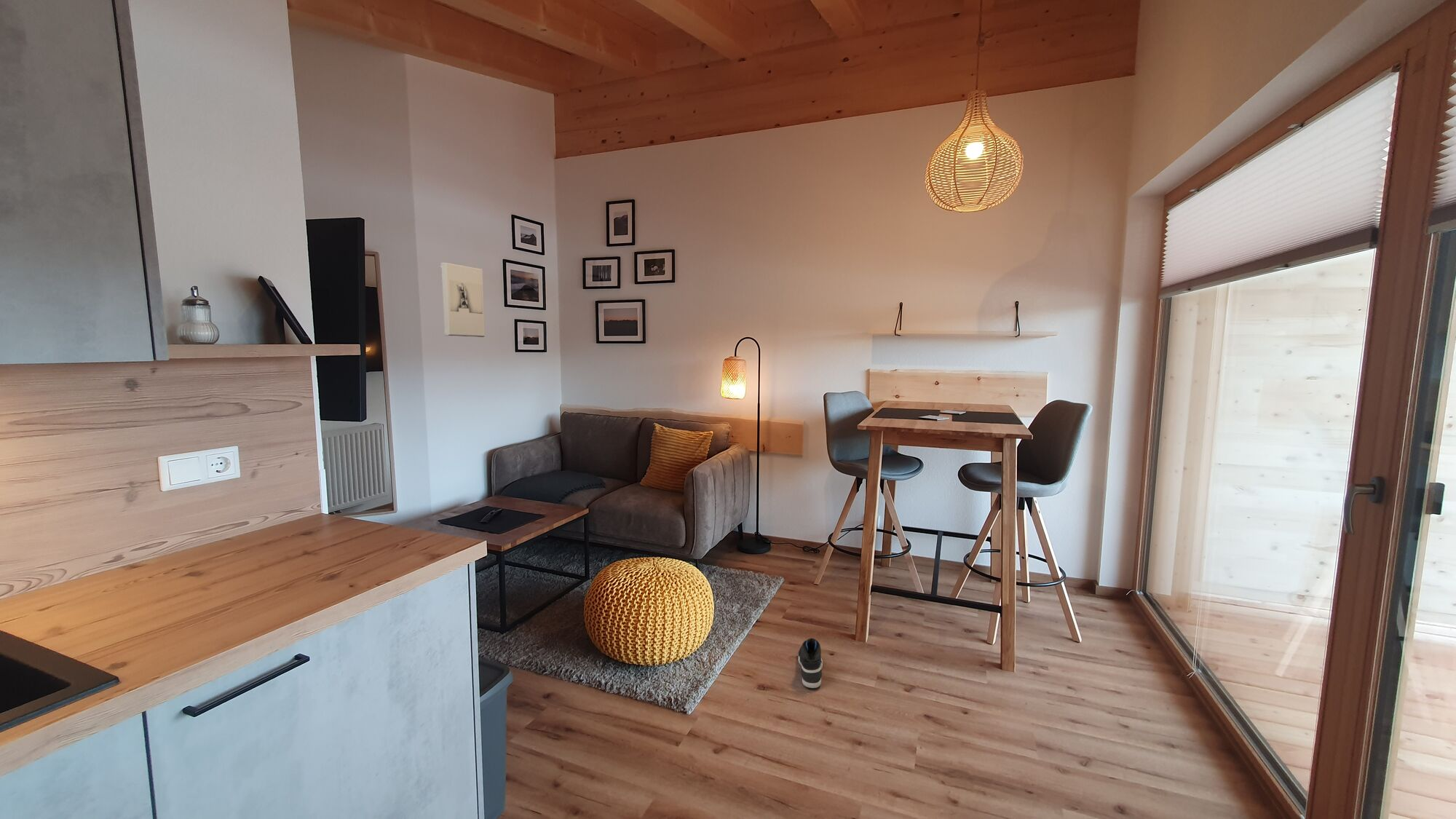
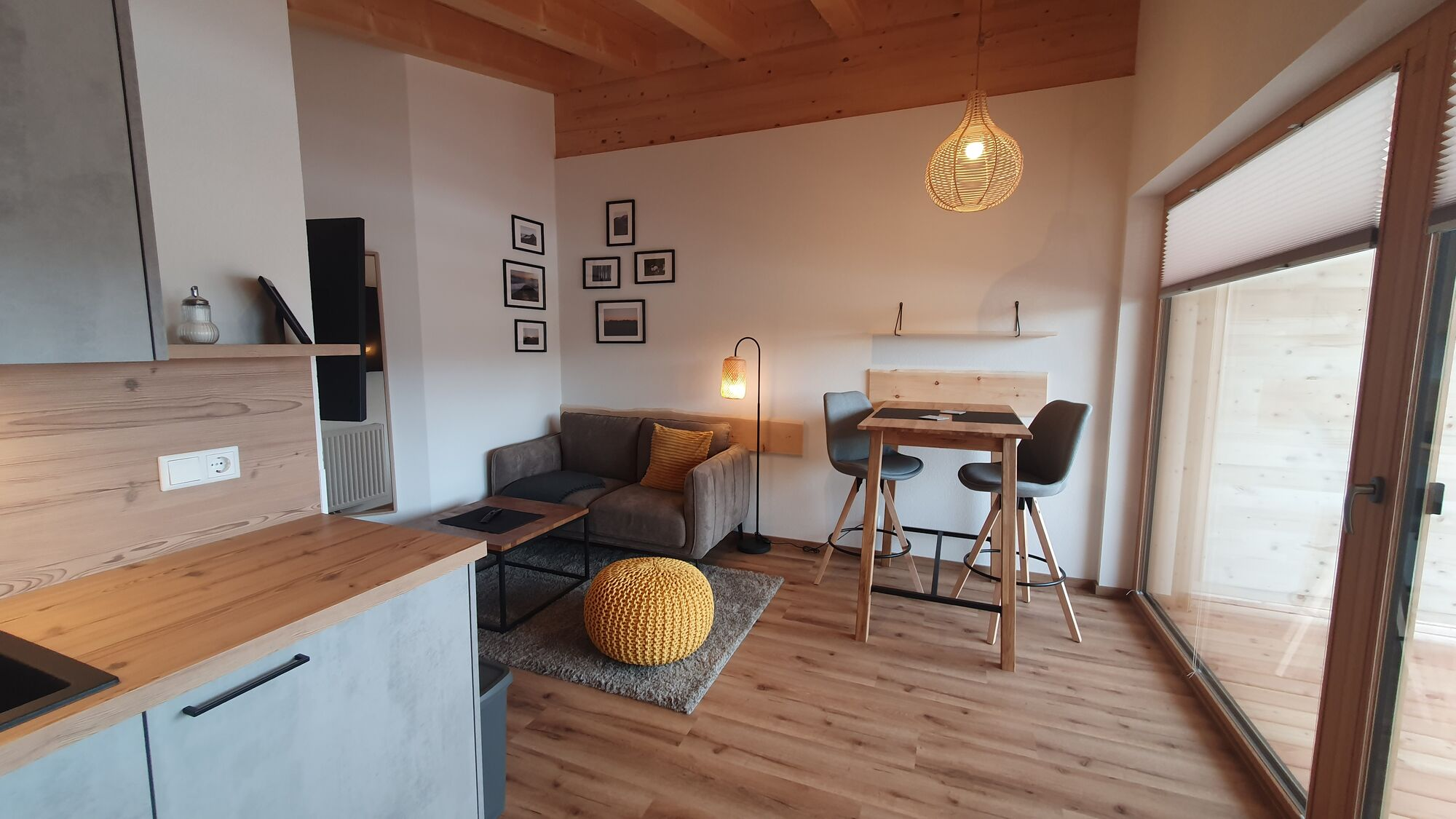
- wall sculpture (464, 301)
- sneaker (812, 652)
